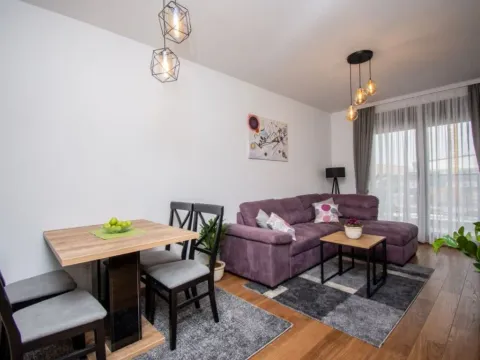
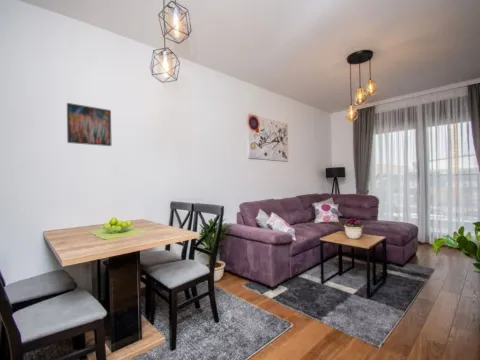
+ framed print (90, 125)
